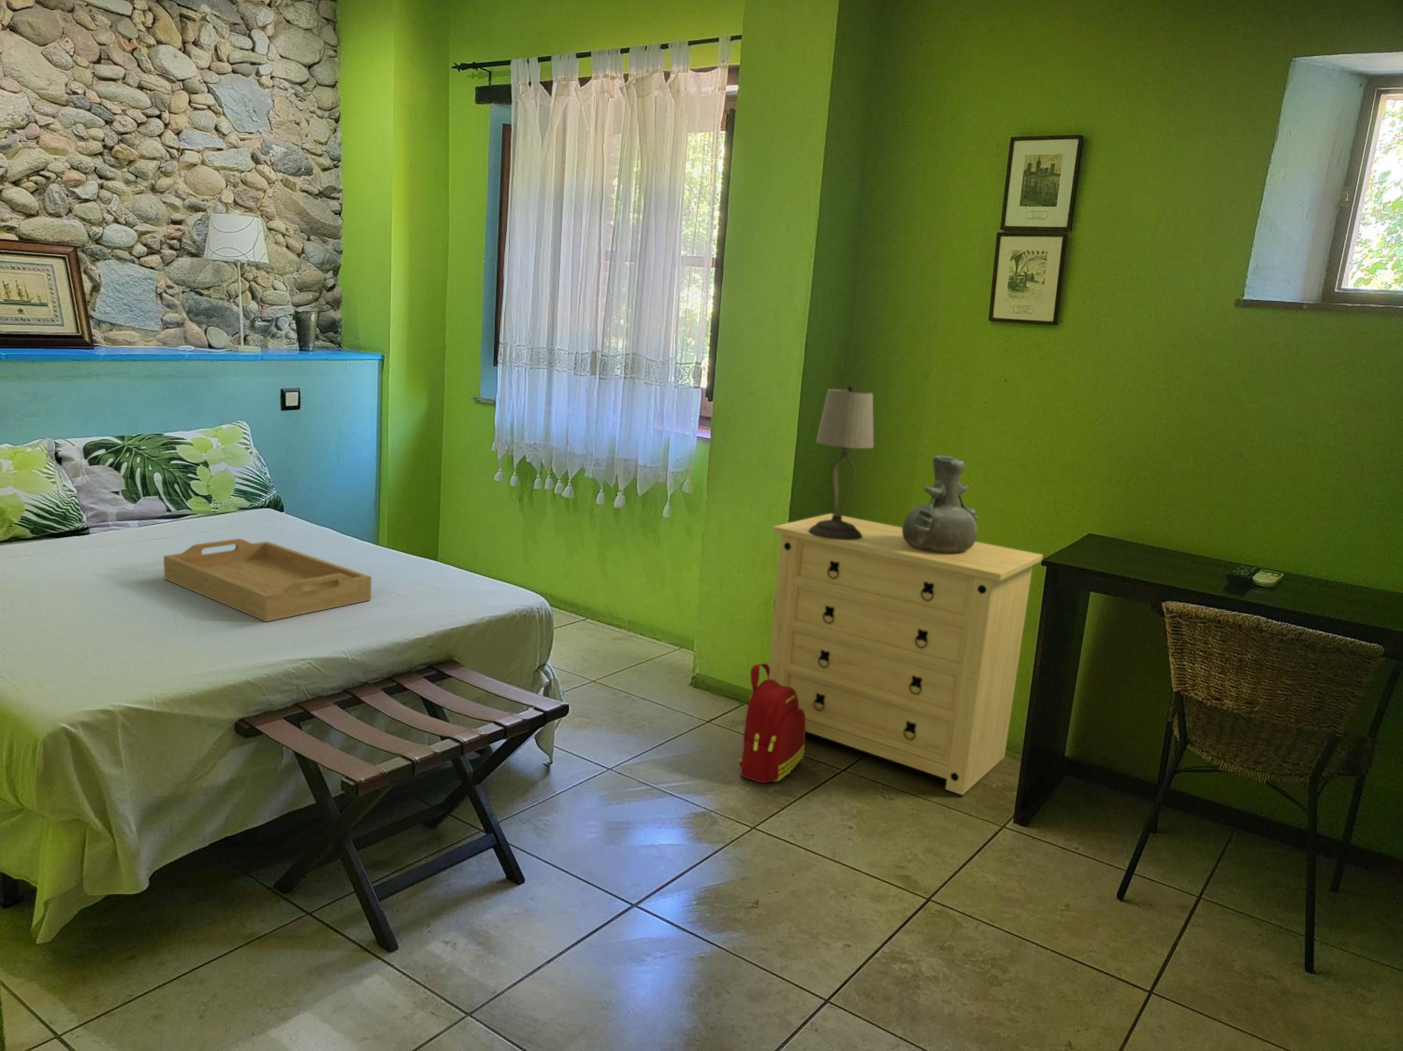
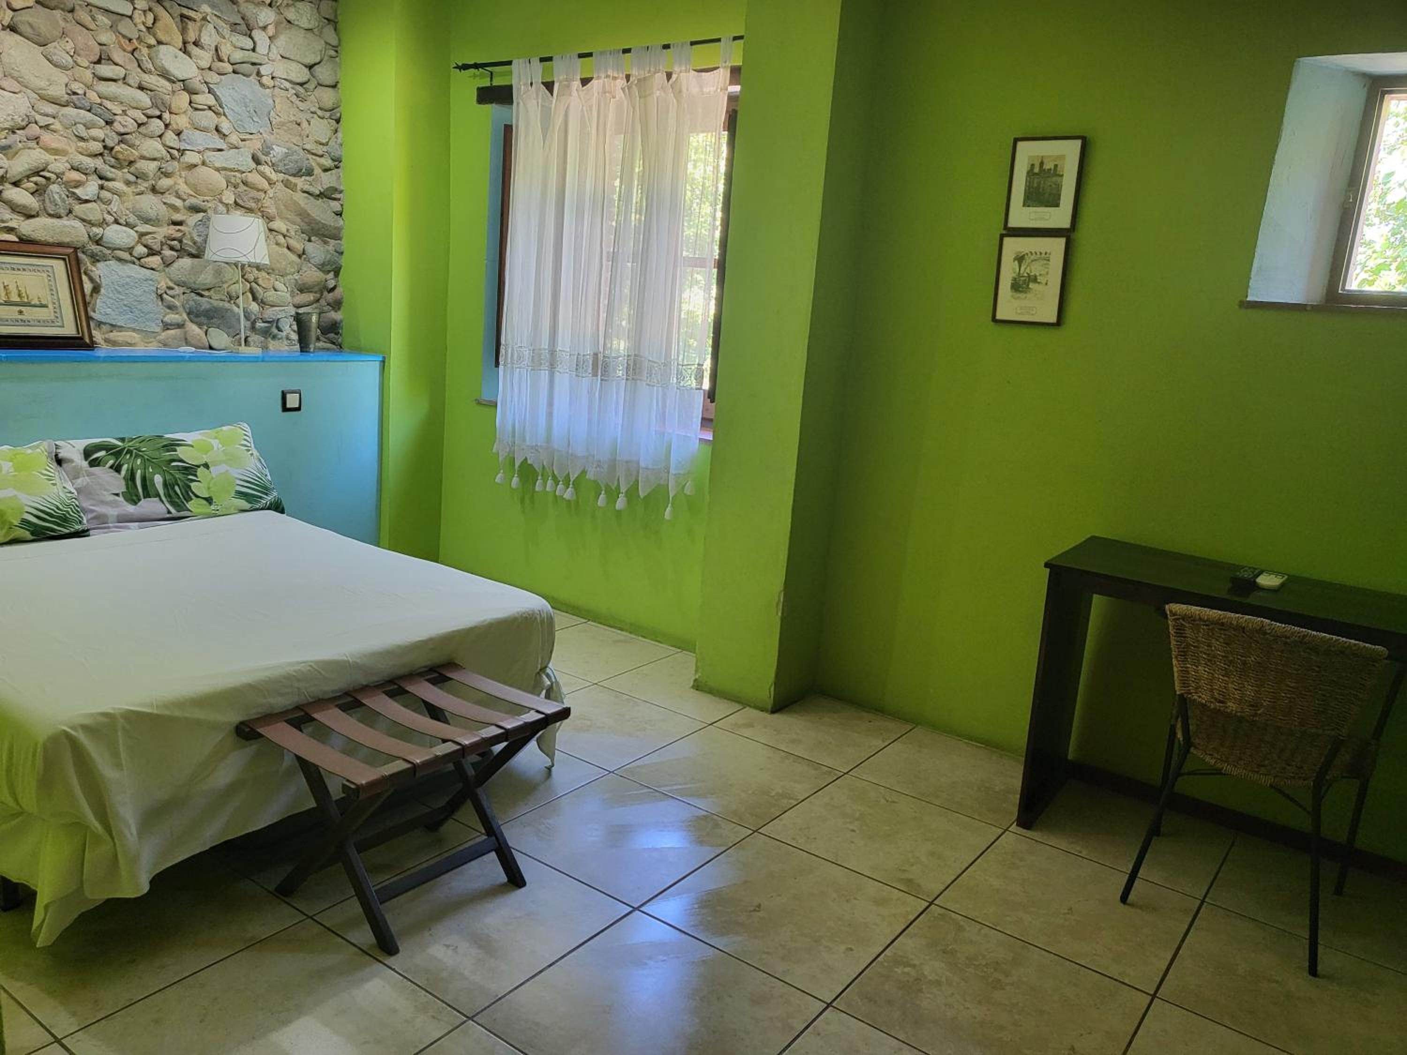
- backpack (773, 719)
- table lamp (842, 459)
- dresser (893, 644)
- serving tray (266, 574)
- vase (942, 502)
